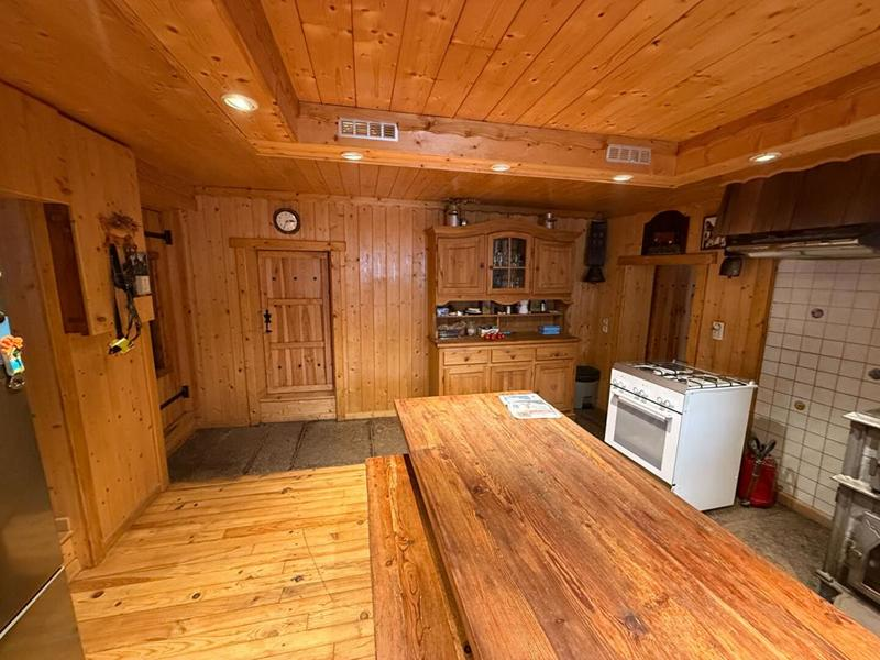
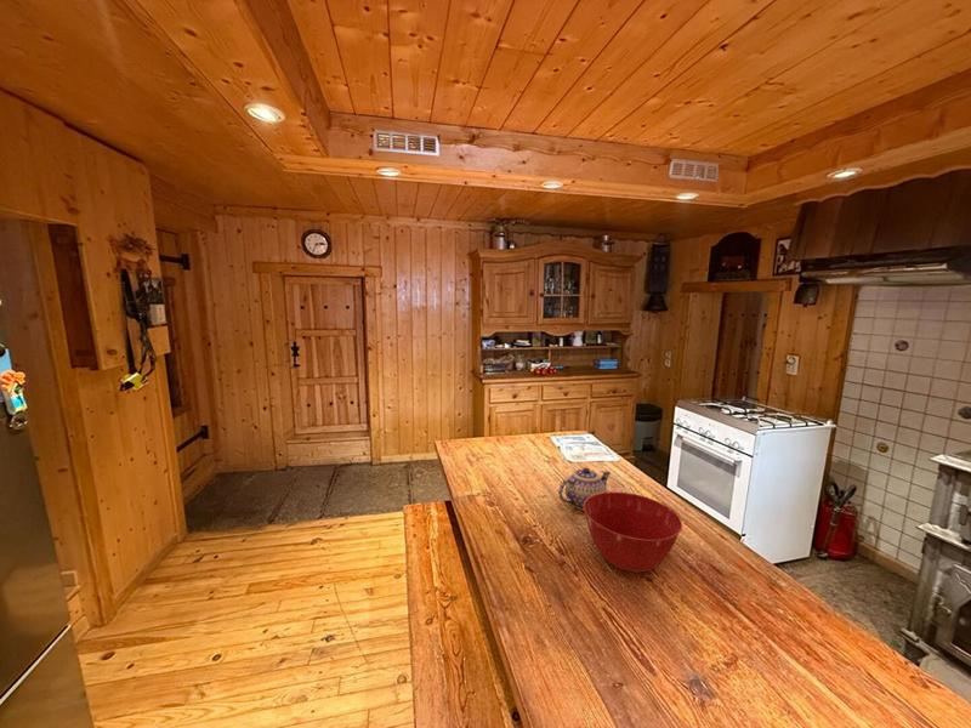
+ teapot (585, 485)
+ mixing bowl (629, 535)
